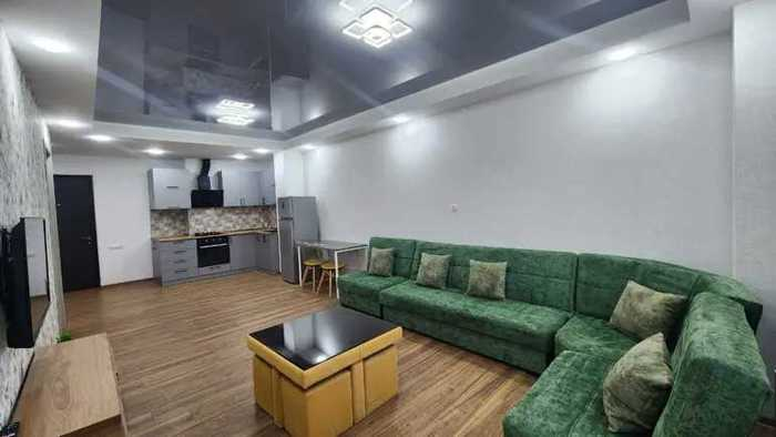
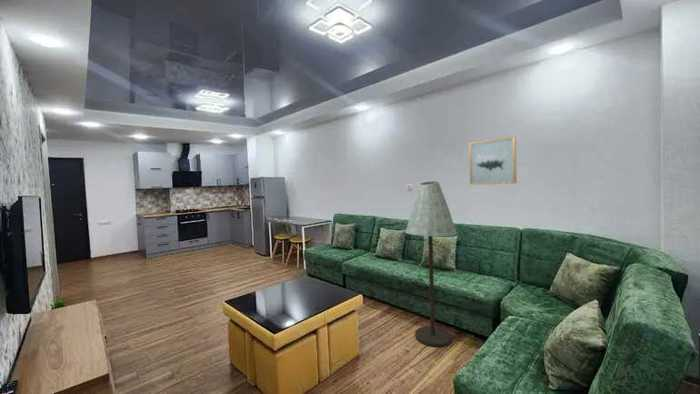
+ wall art (491, 162)
+ floor lamp (431, 259)
